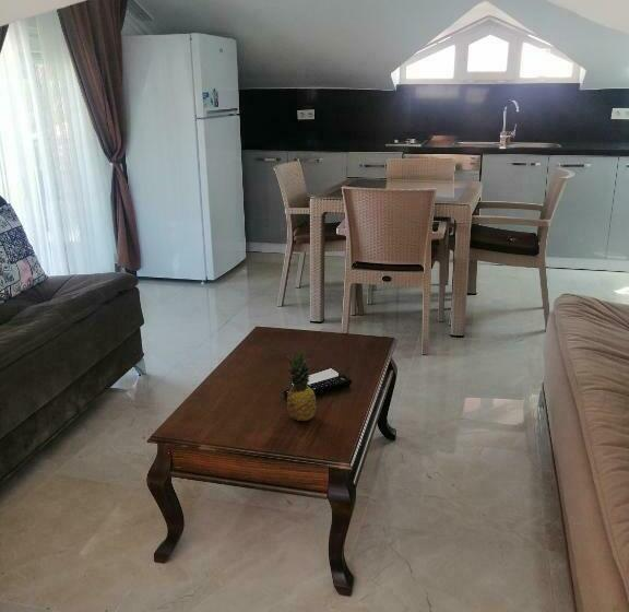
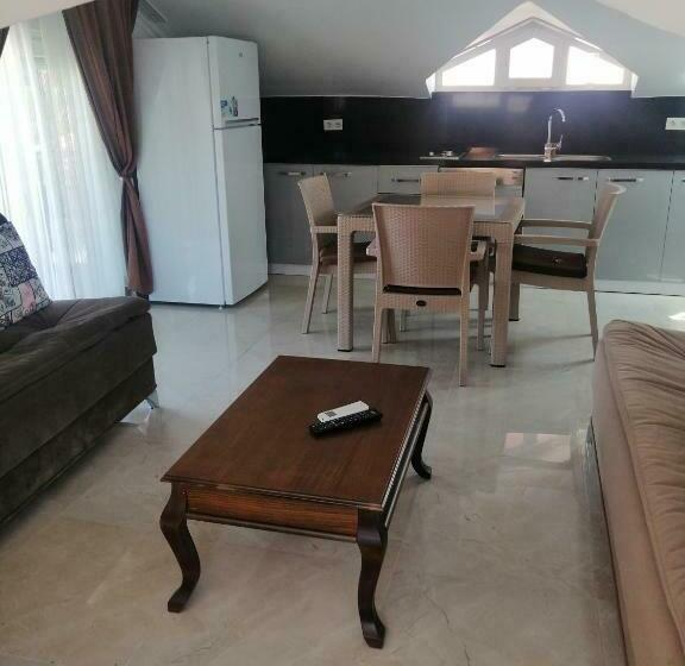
- fruit (300, 384)
